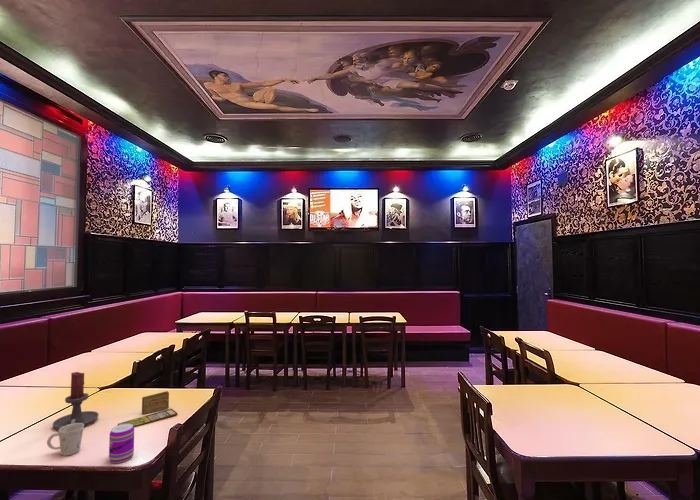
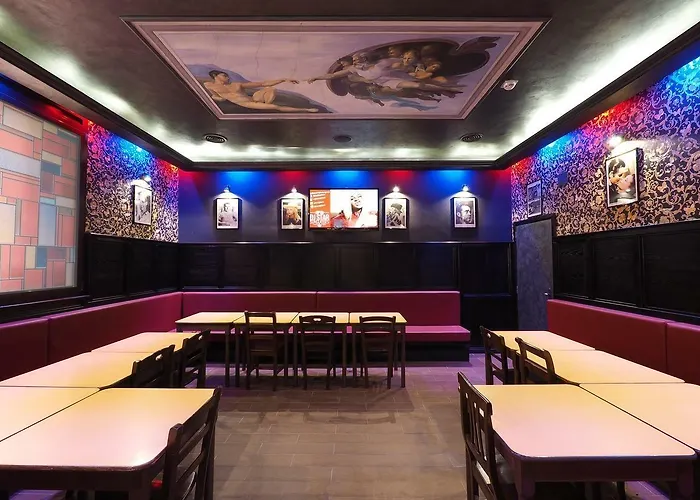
- candle holder (76, 399)
- board game (146, 409)
- beverage can (121, 442)
- mug (64, 440)
